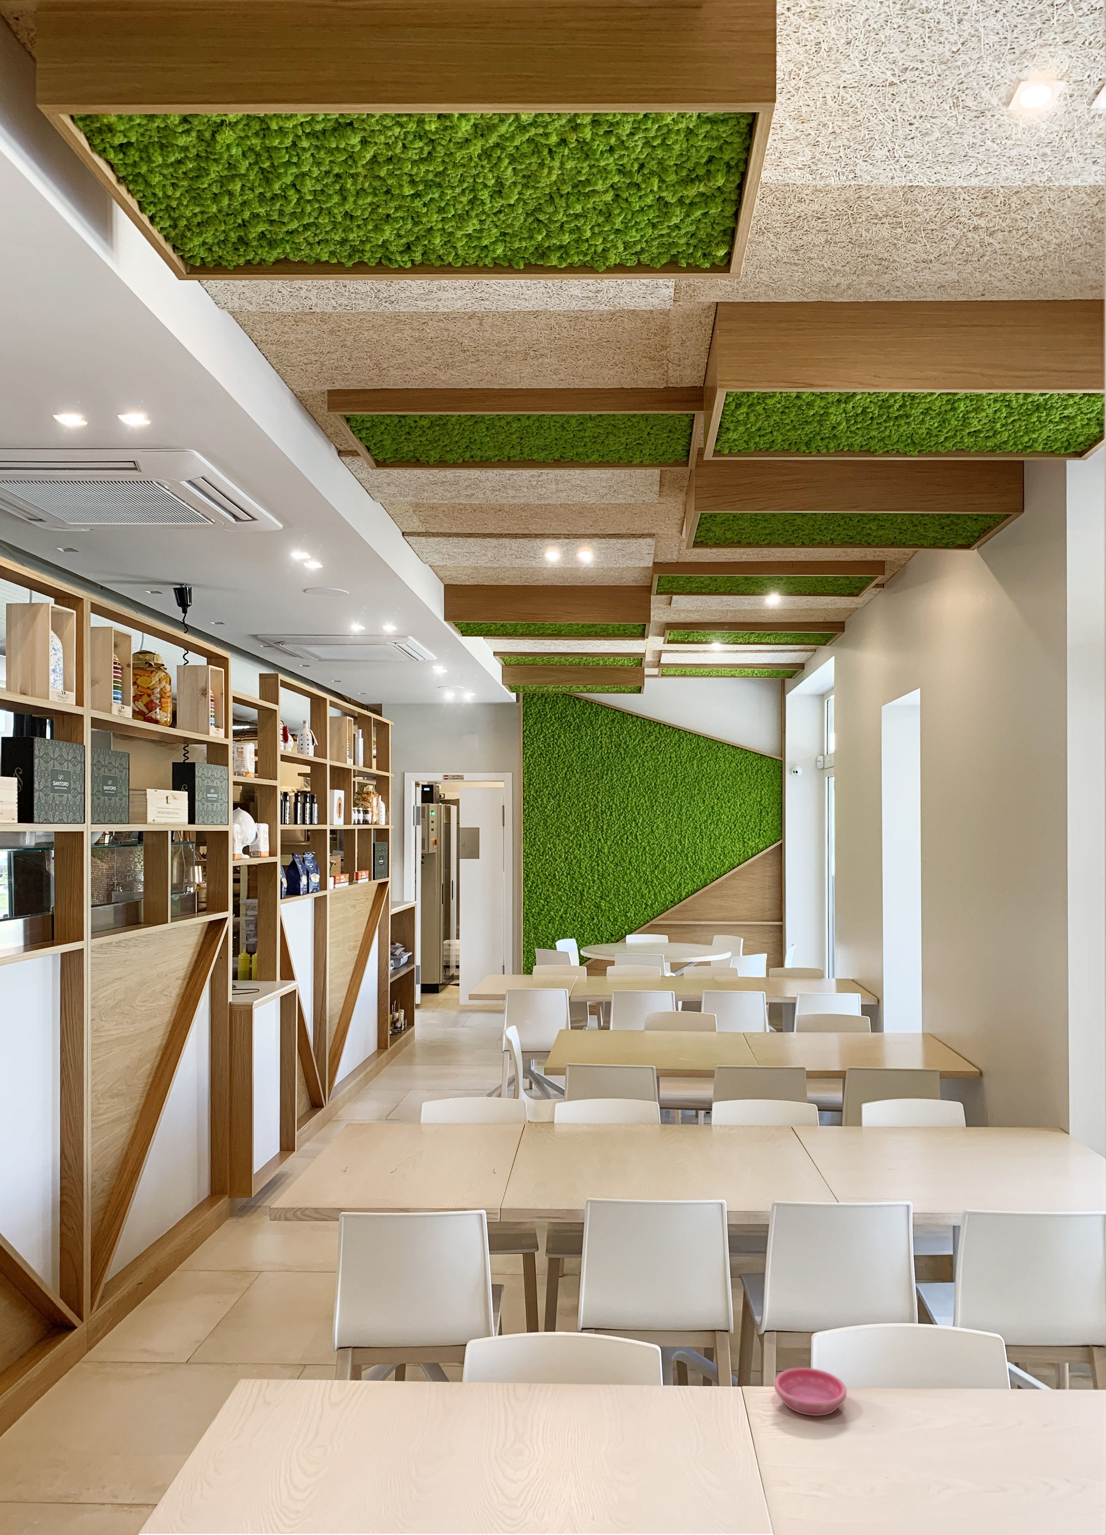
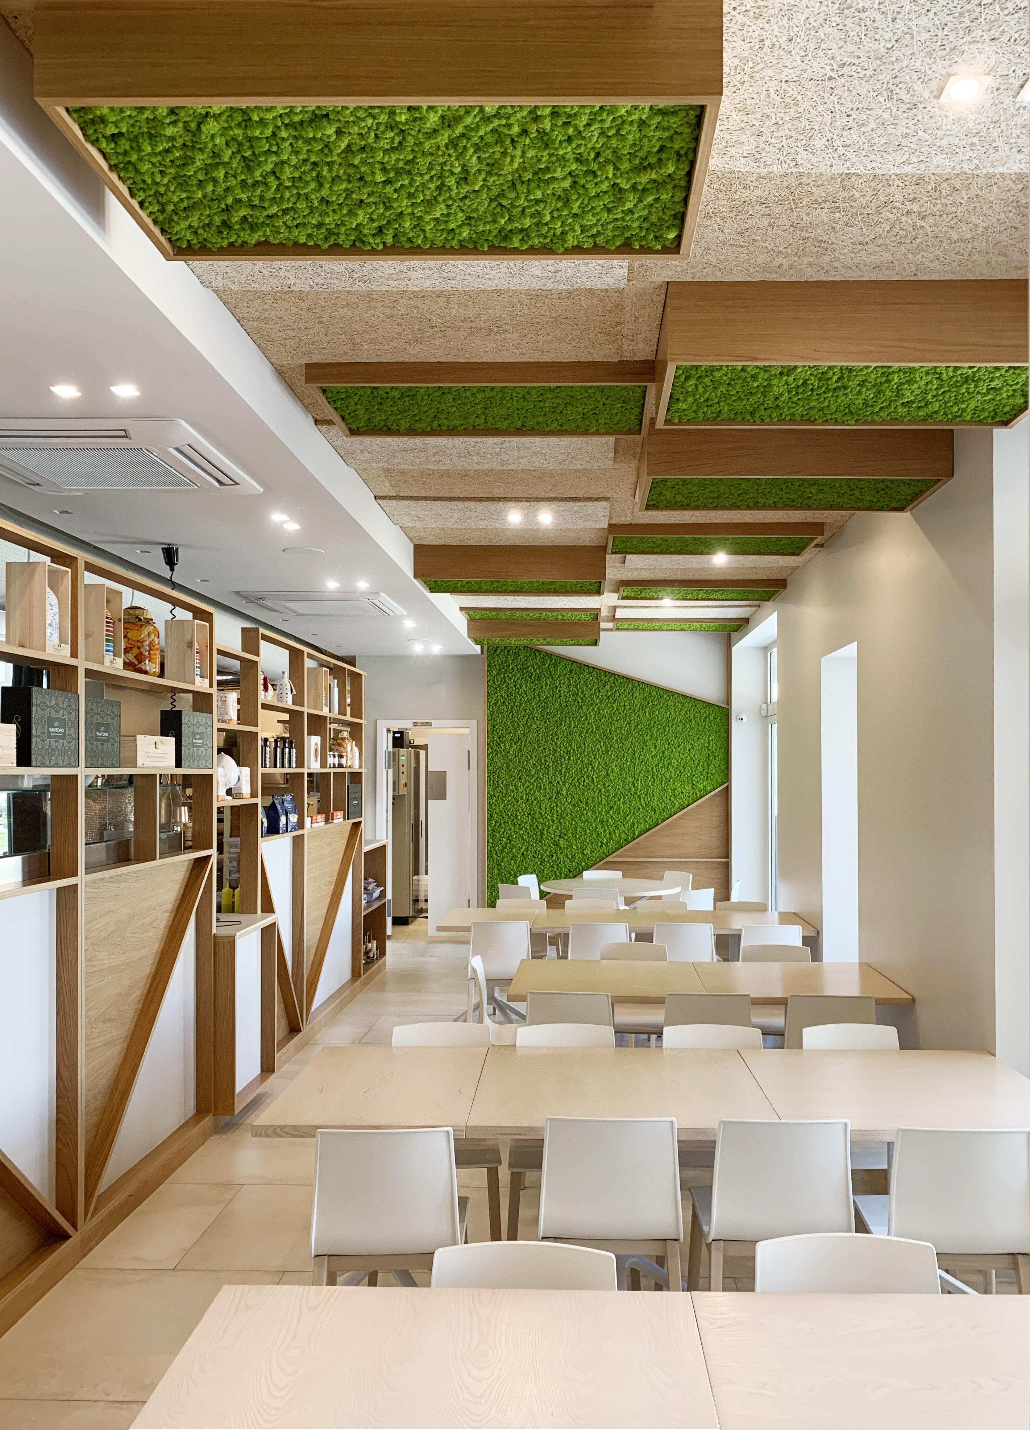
- saucer (810, 1393)
